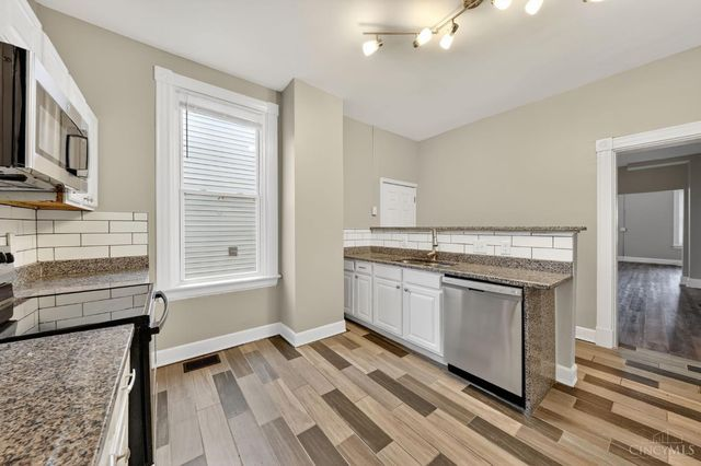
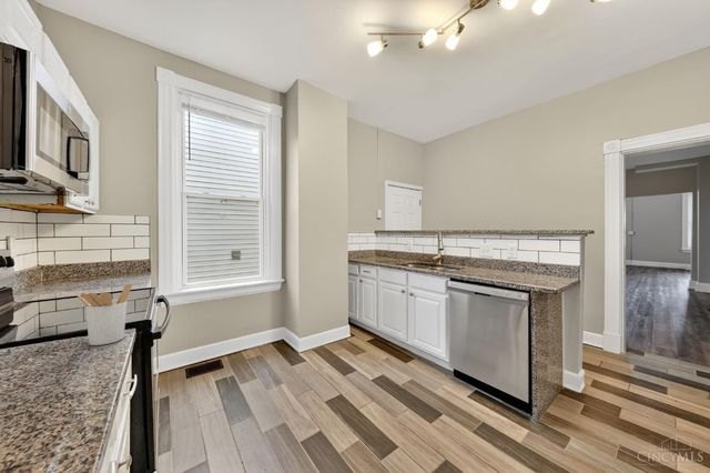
+ utensil holder (103, 314)
